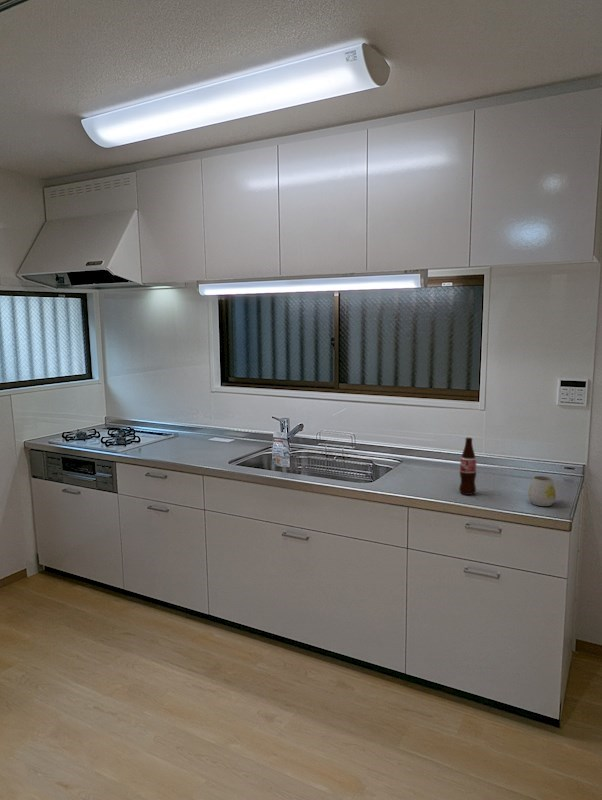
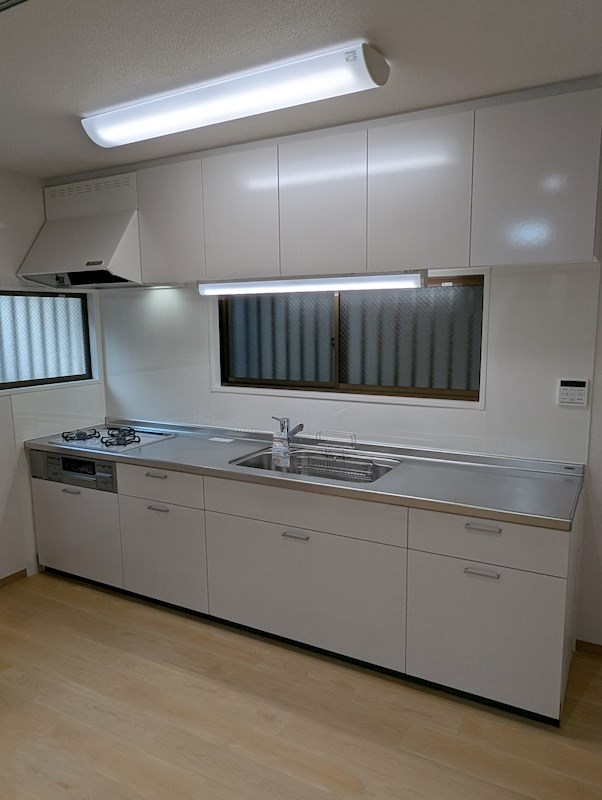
- bottle (468, 465)
- mug (544, 490)
